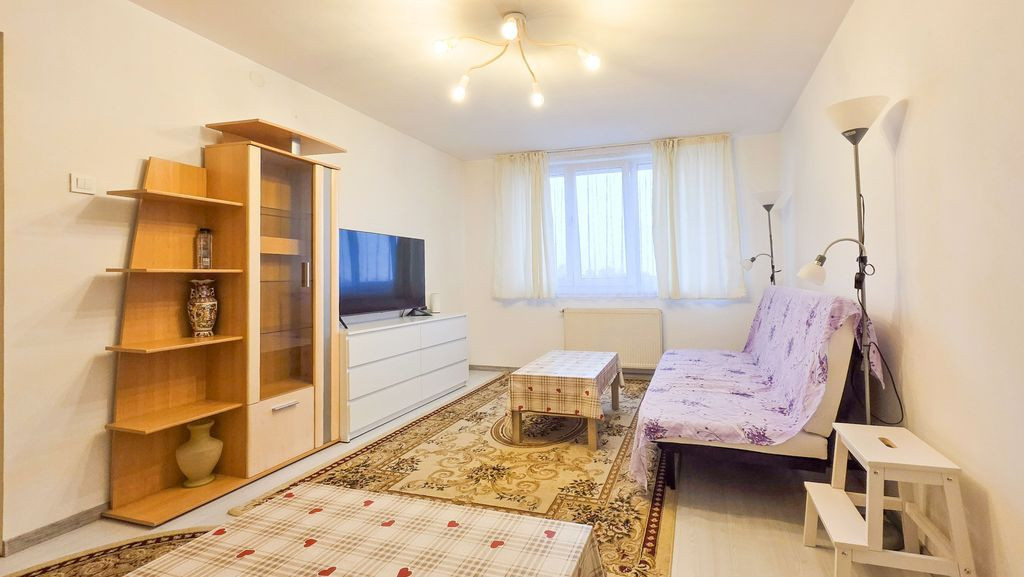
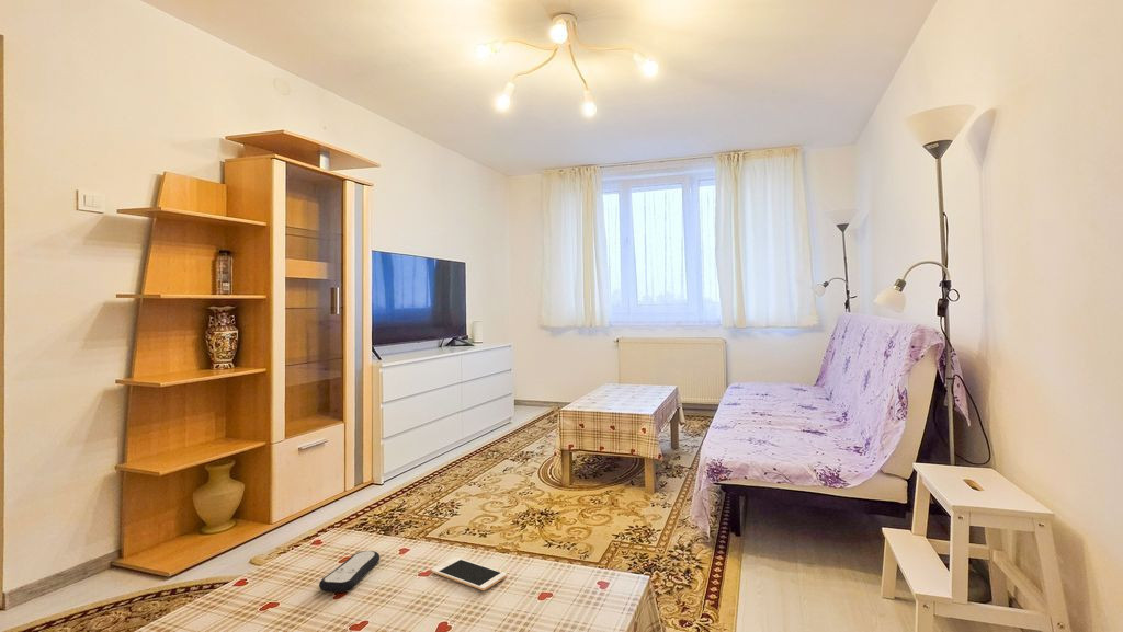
+ cell phone (468, 573)
+ remote control (352, 570)
